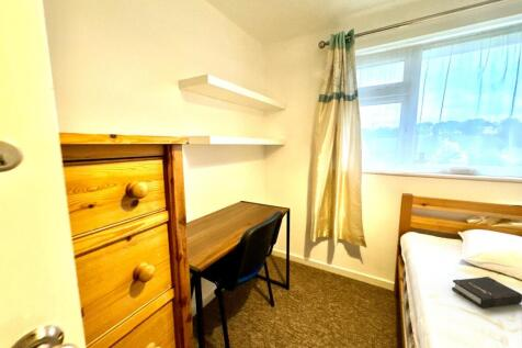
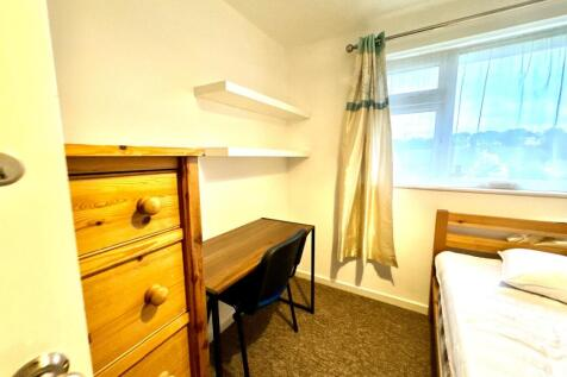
- hardback book (485, 291)
